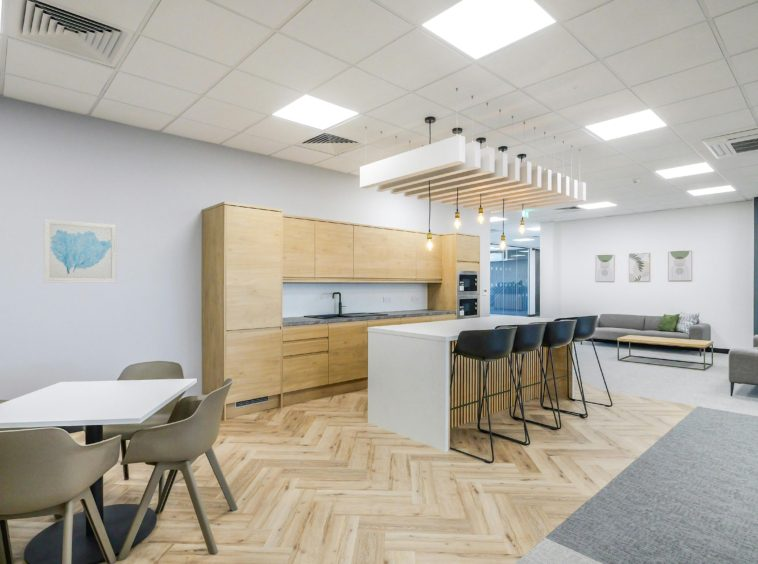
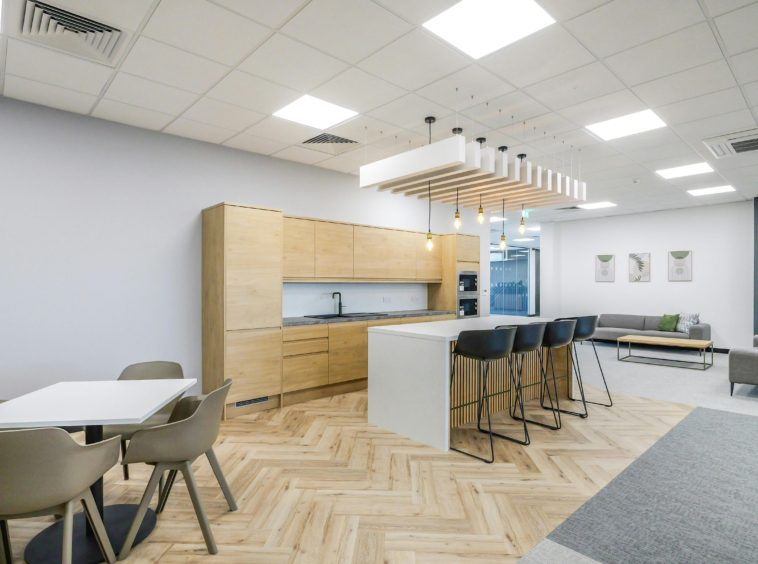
- wall art (81, 252)
